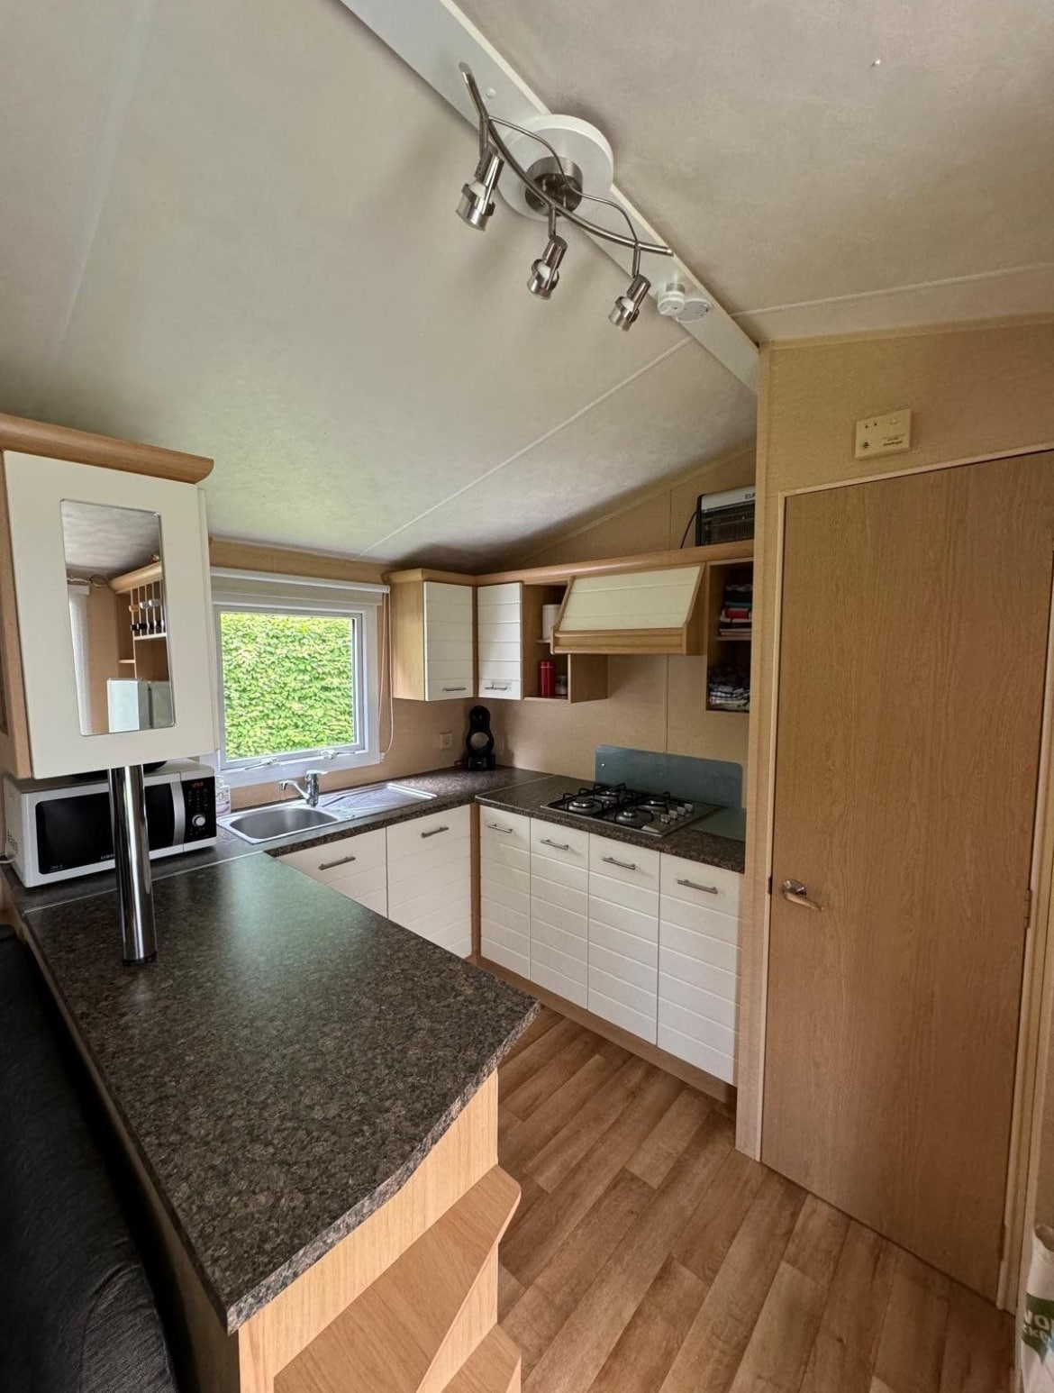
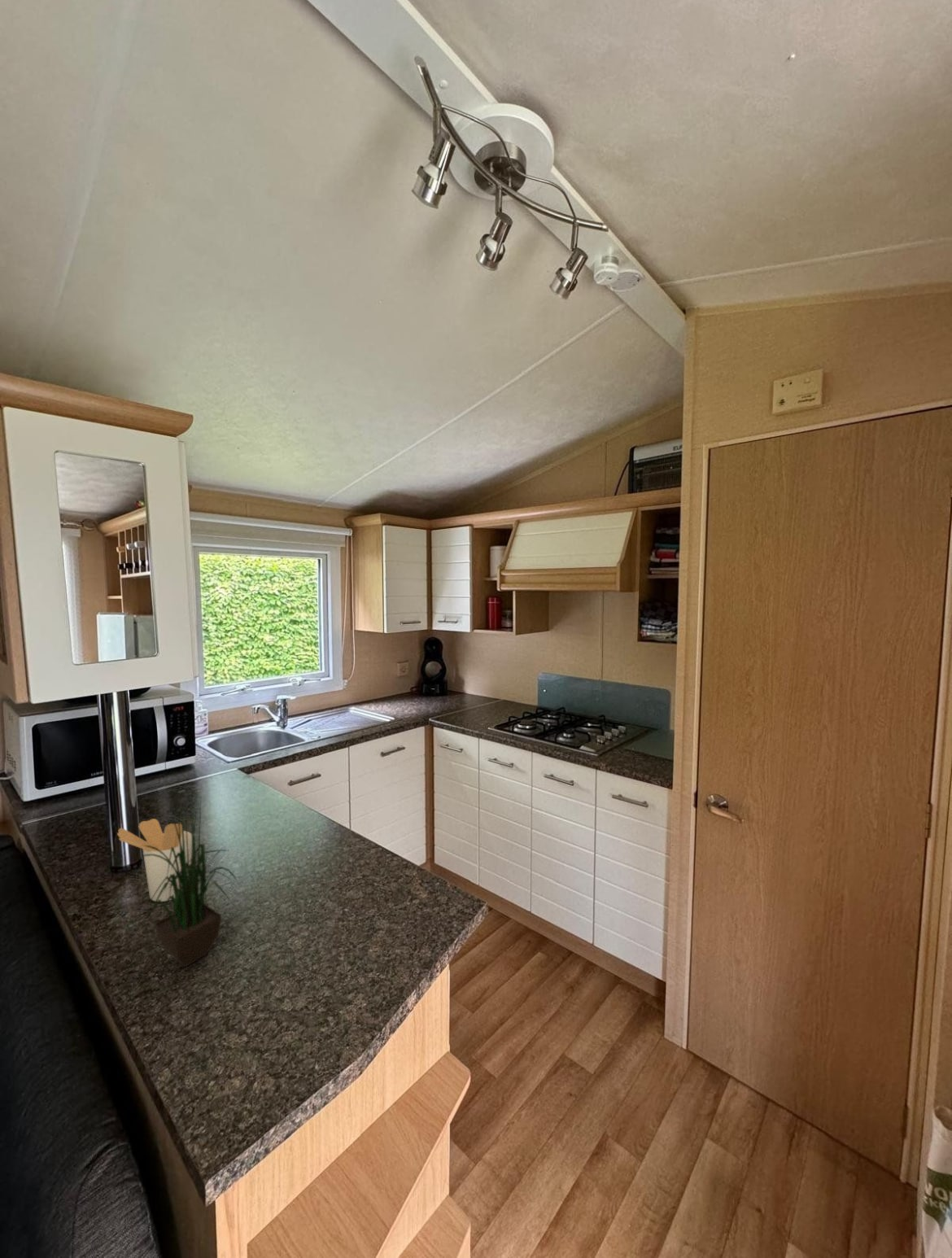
+ potted plant (190, 864)
+ utensil holder (155, 858)
